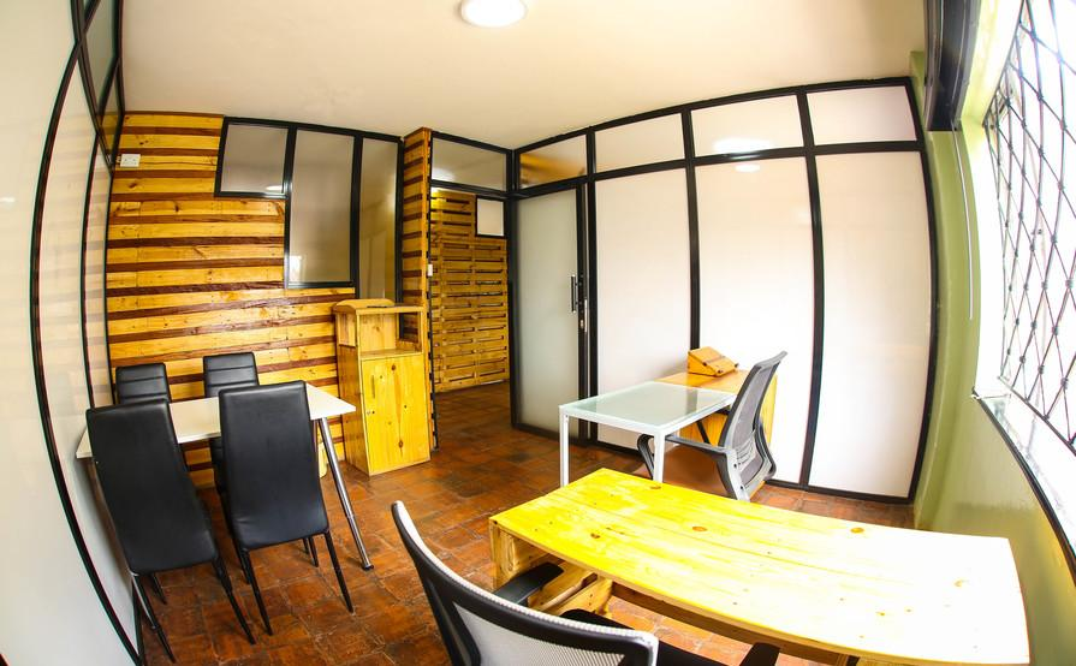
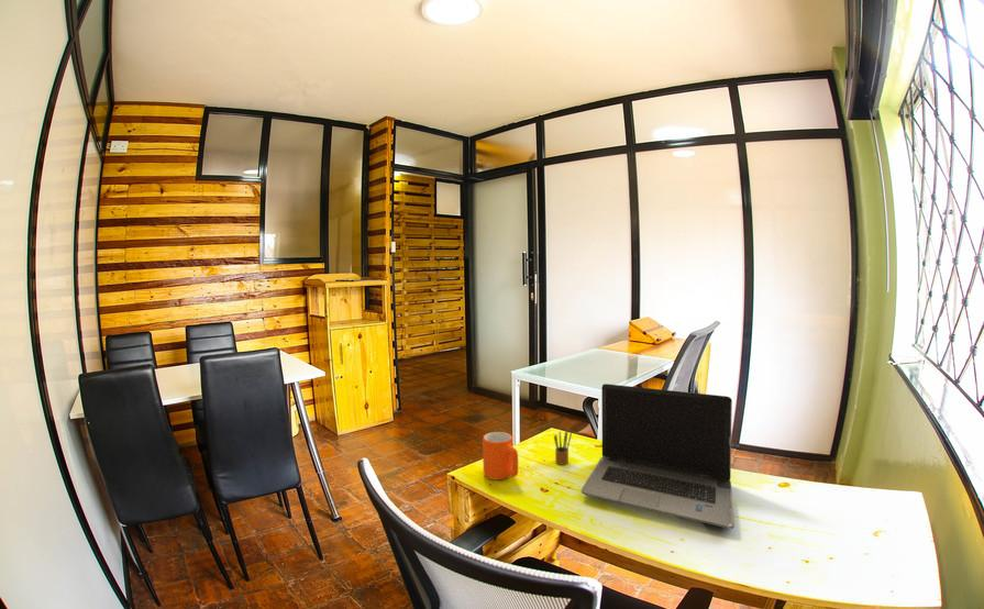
+ mug (502, 456)
+ pencil box (561, 446)
+ laptop computer (656, 446)
